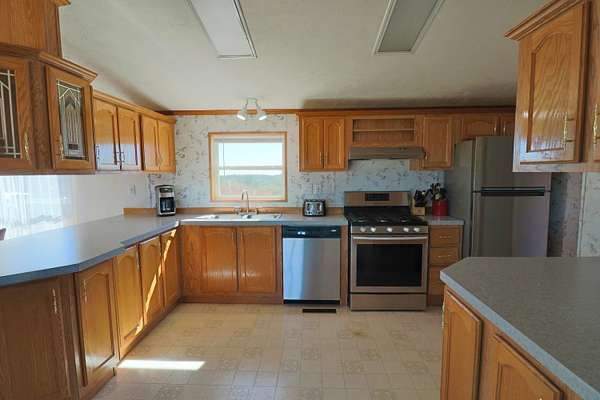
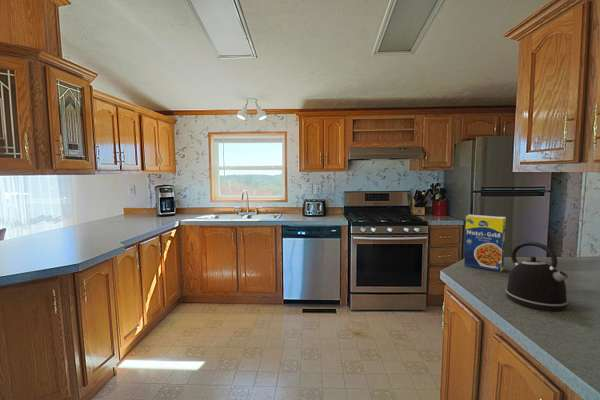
+ kettle (536, 271)
+ legume (484, 241)
